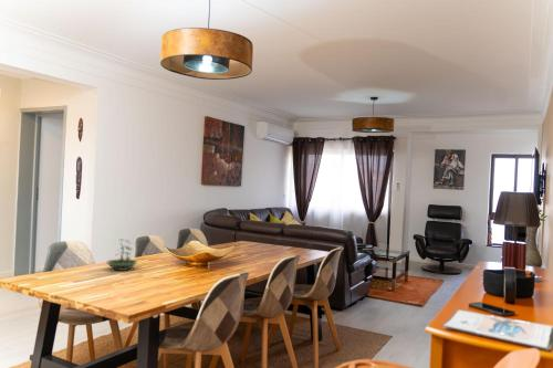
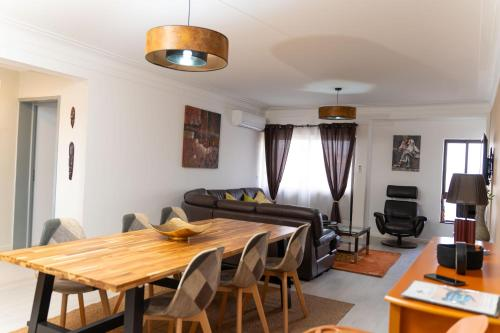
- terrarium (122, 244)
